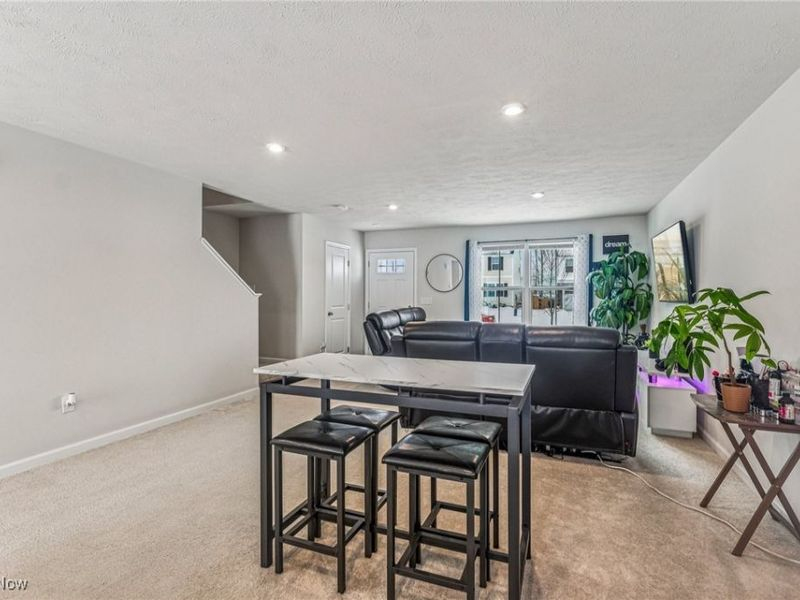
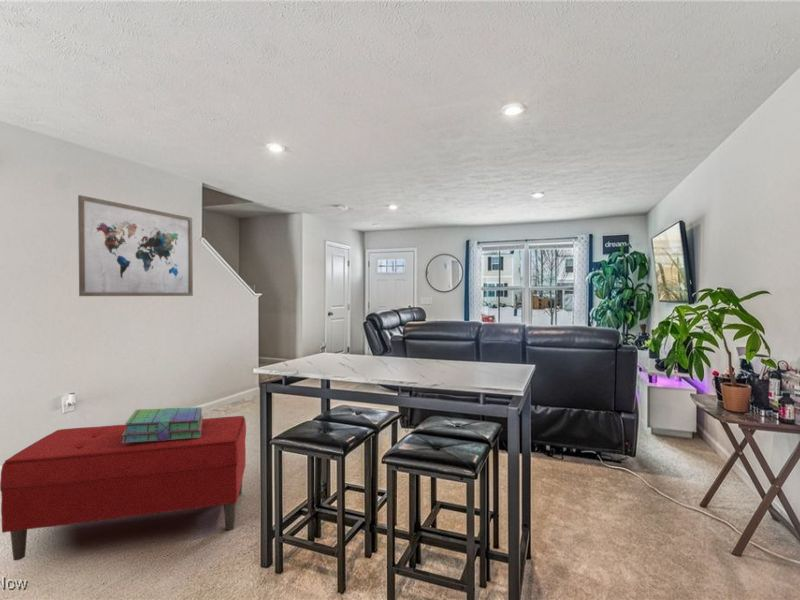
+ stack of books (165, 424)
+ bench (143, 478)
+ wall art (142, 252)
